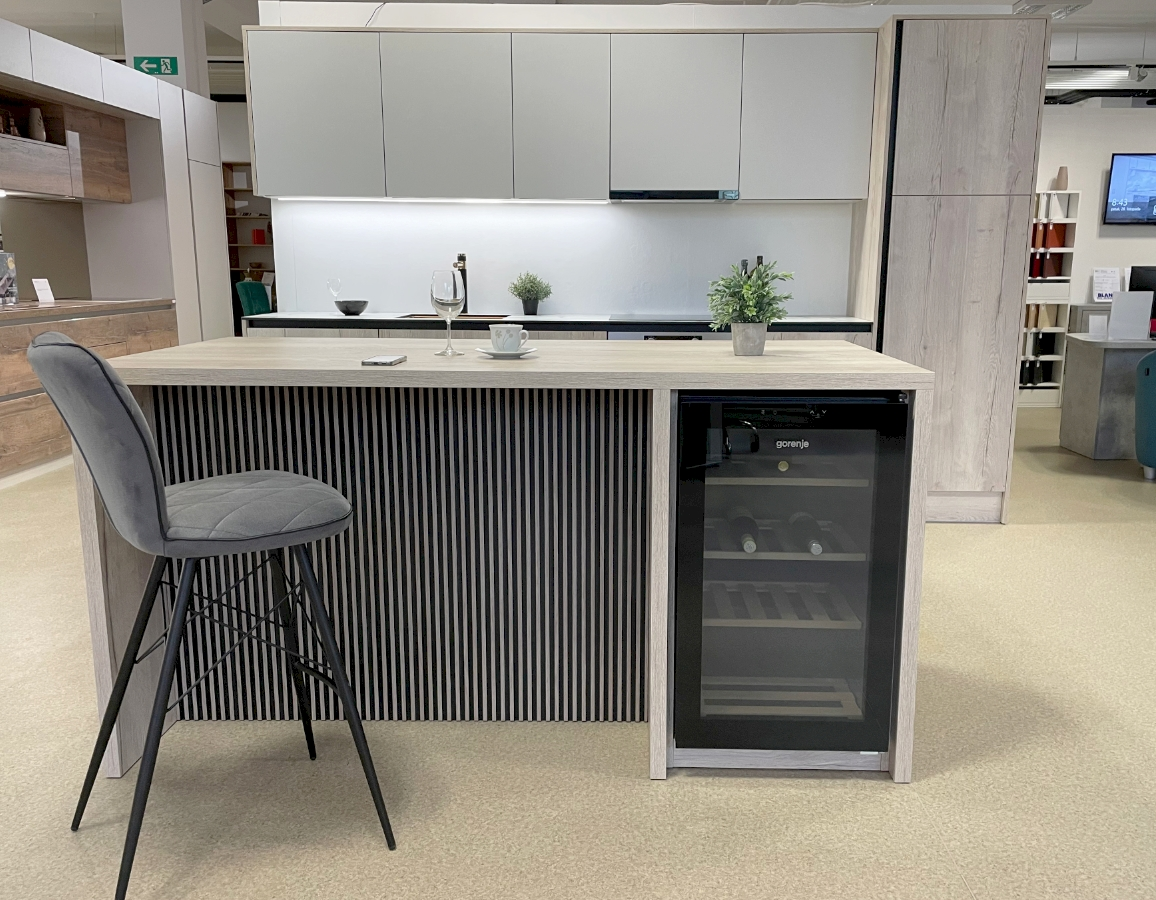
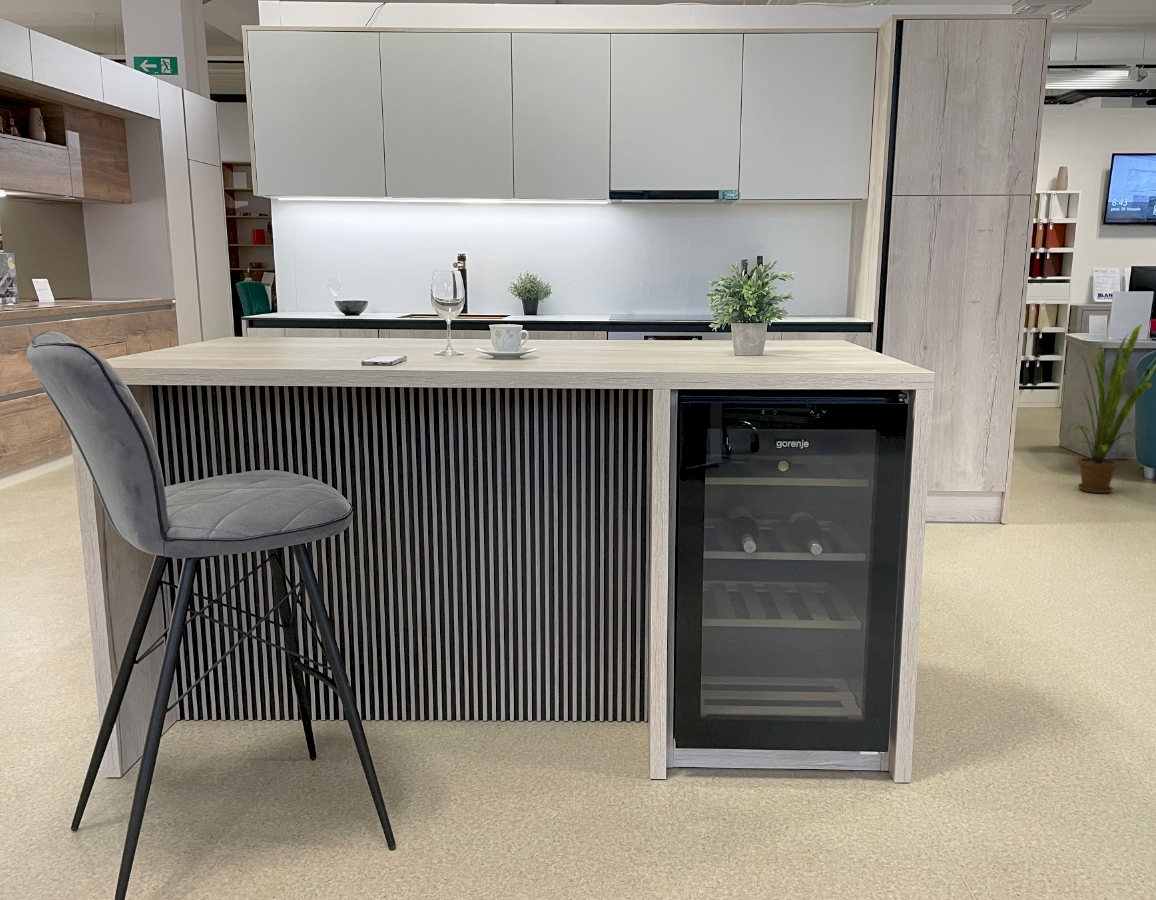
+ house plant (1104, 408)
